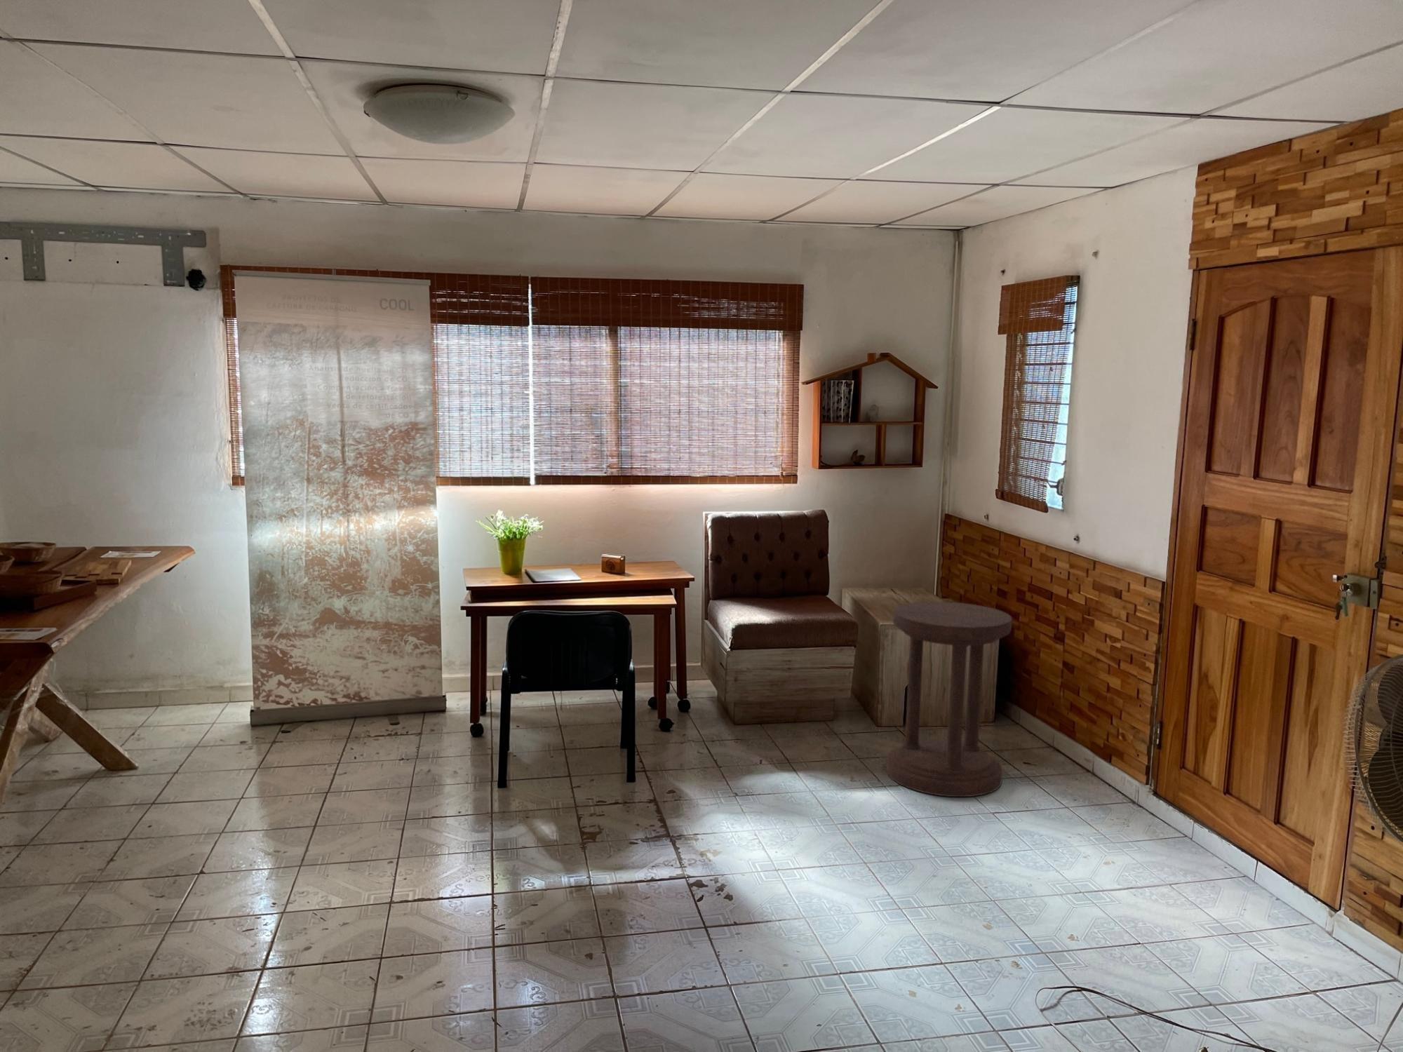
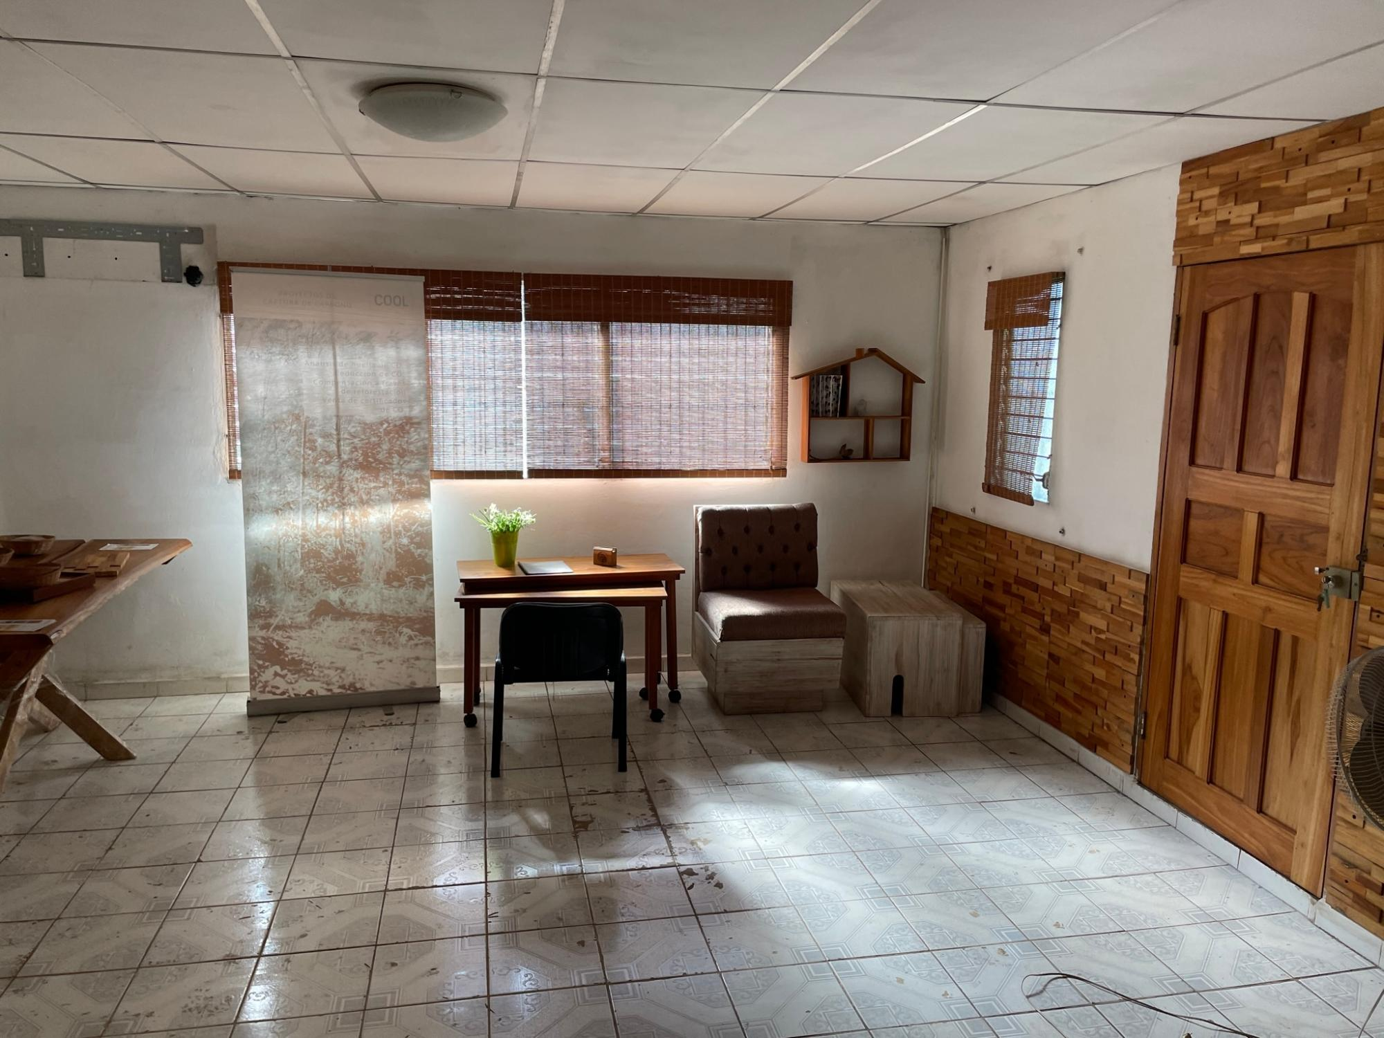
- side table (950, 694)
